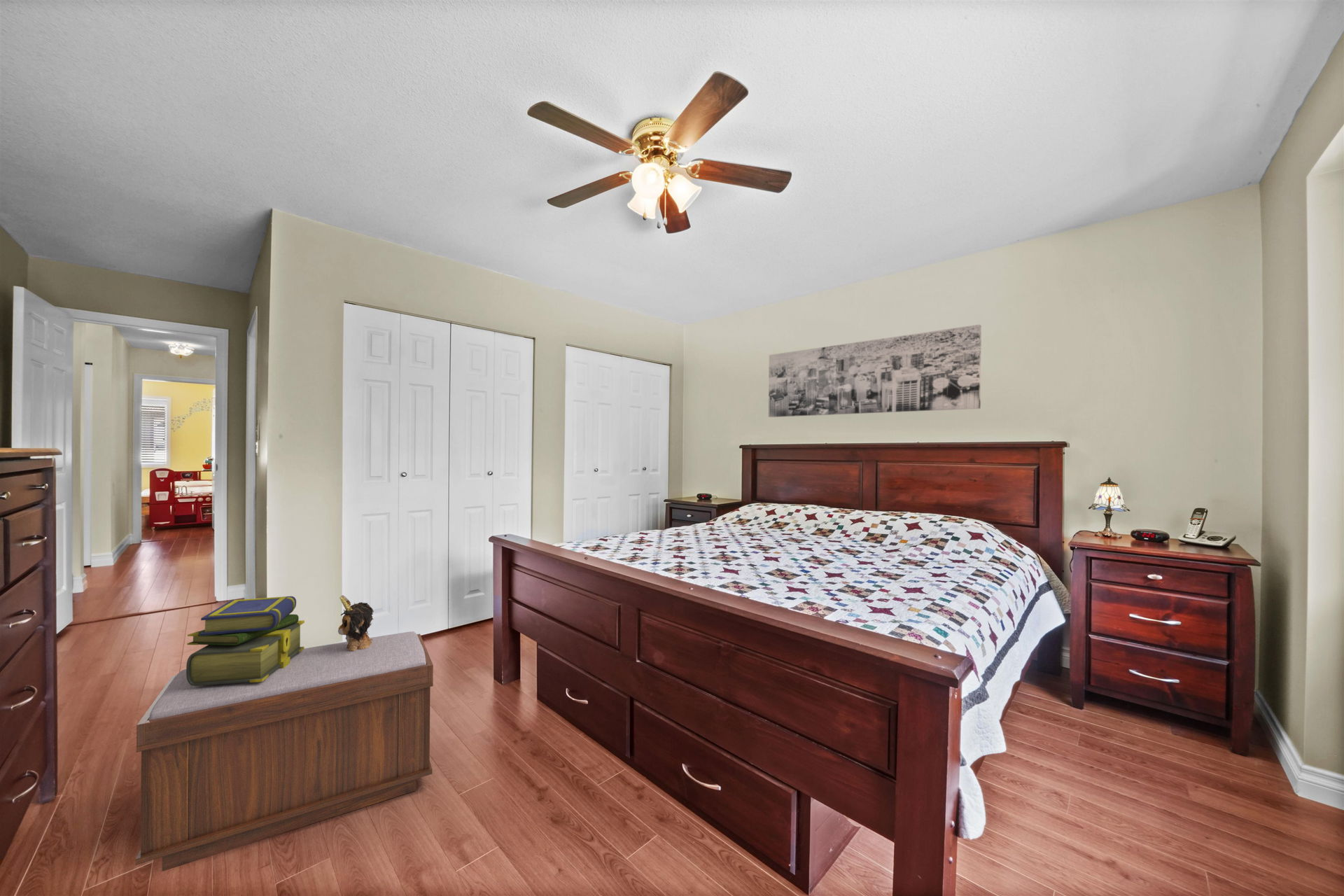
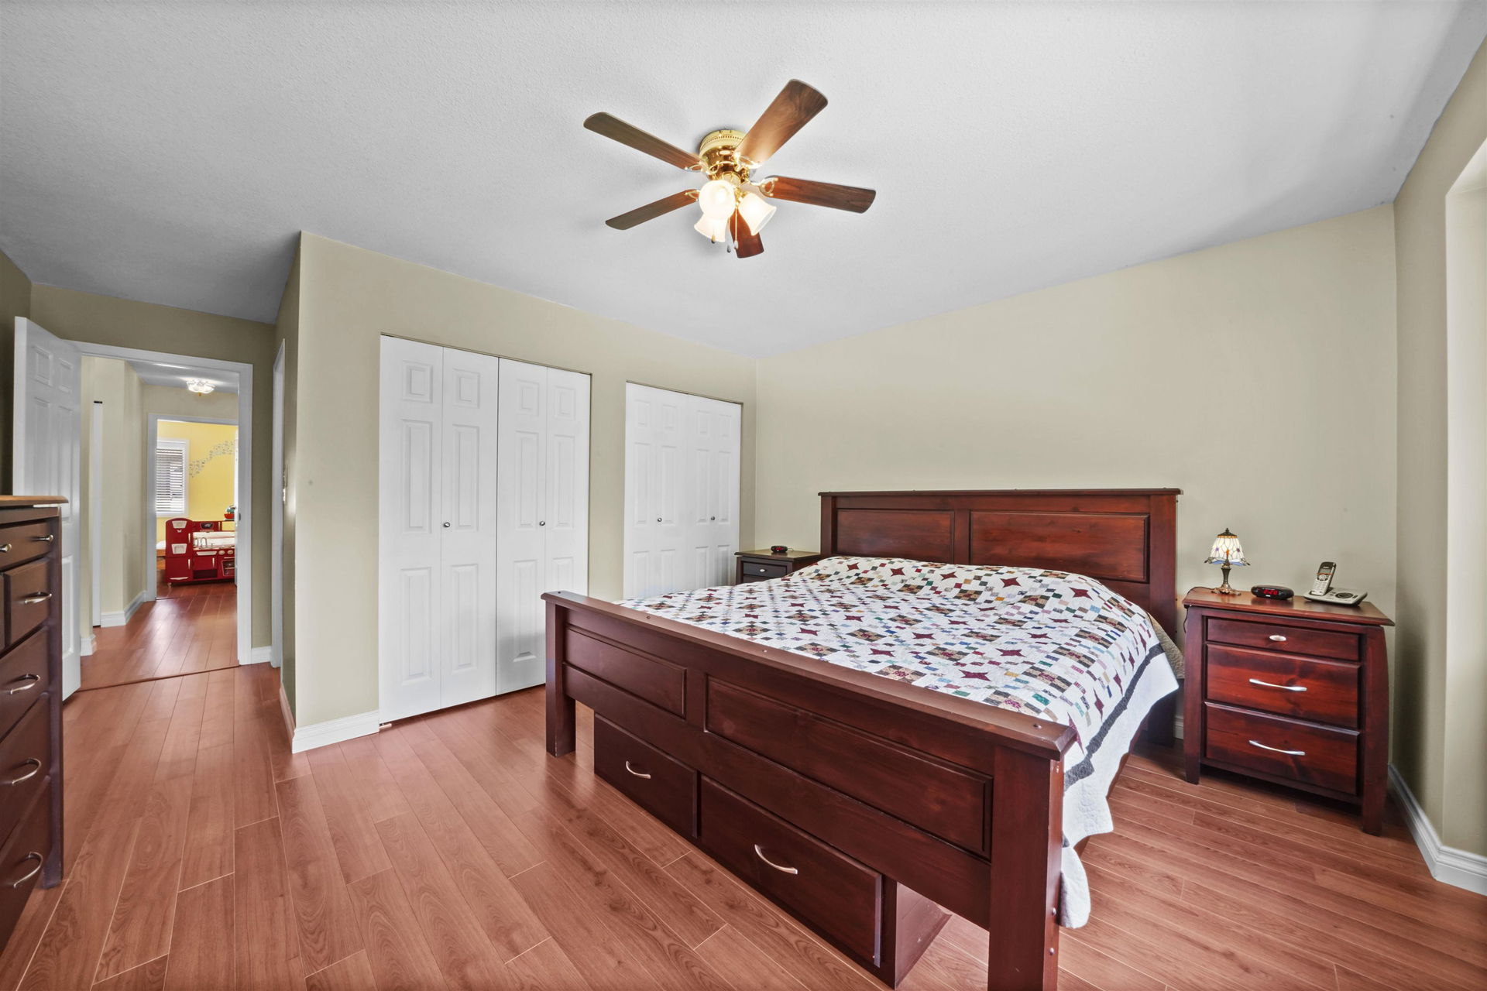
- wall art (859, 377)
- plush toy (356, 620)
- stack of books (249, 635)
- bench (306, 729)
